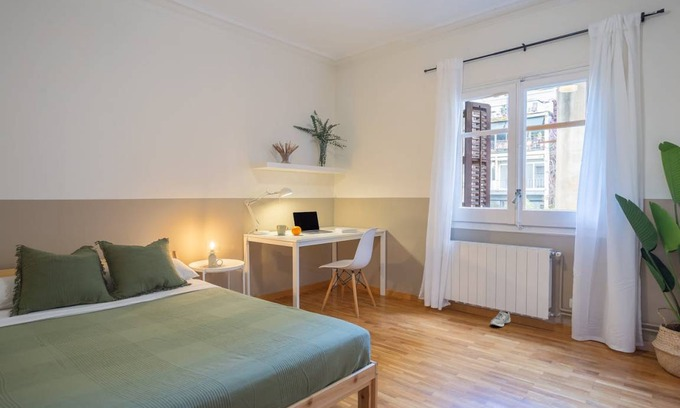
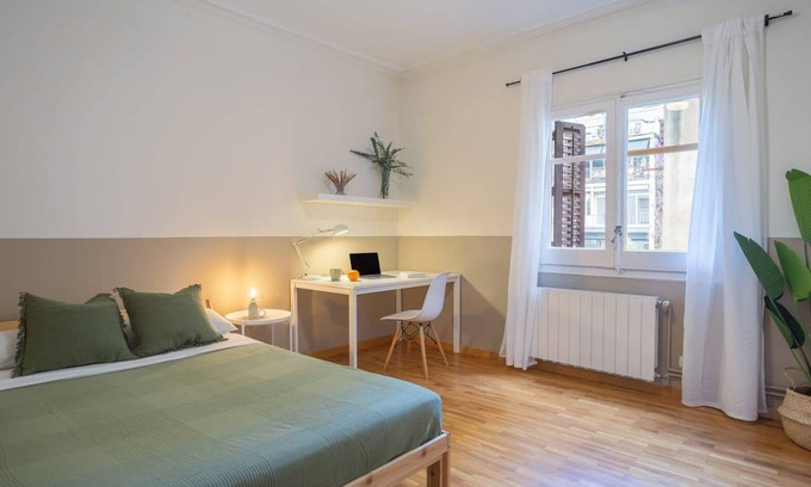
- sneaker (499, 317)
